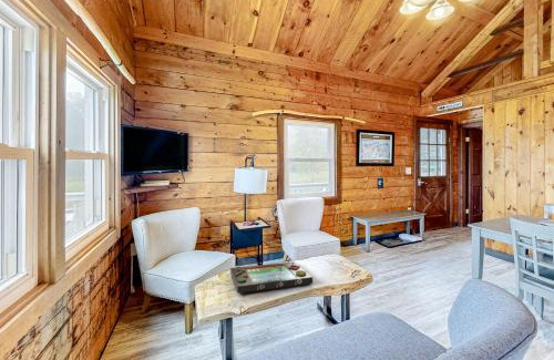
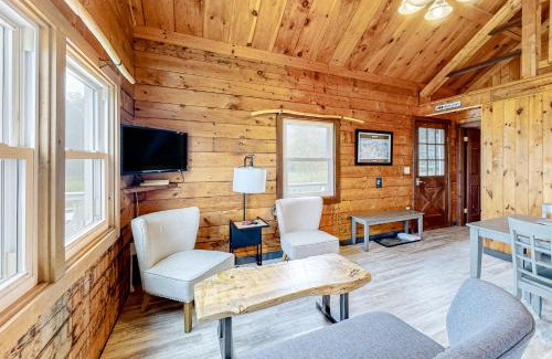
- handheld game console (269, 275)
